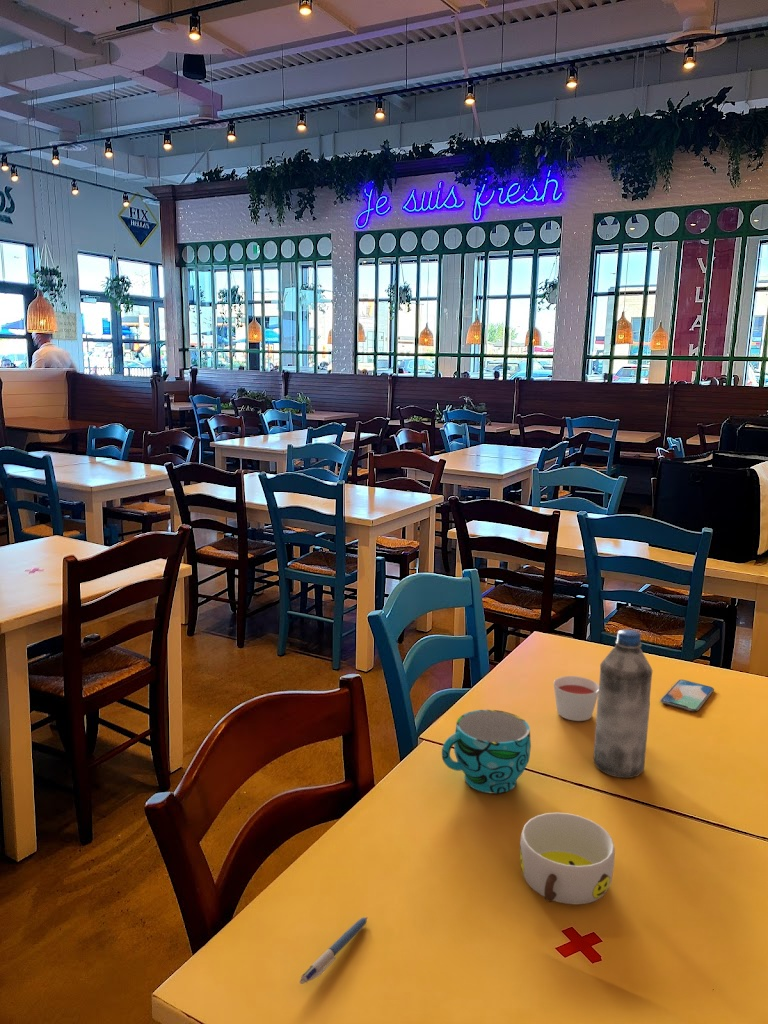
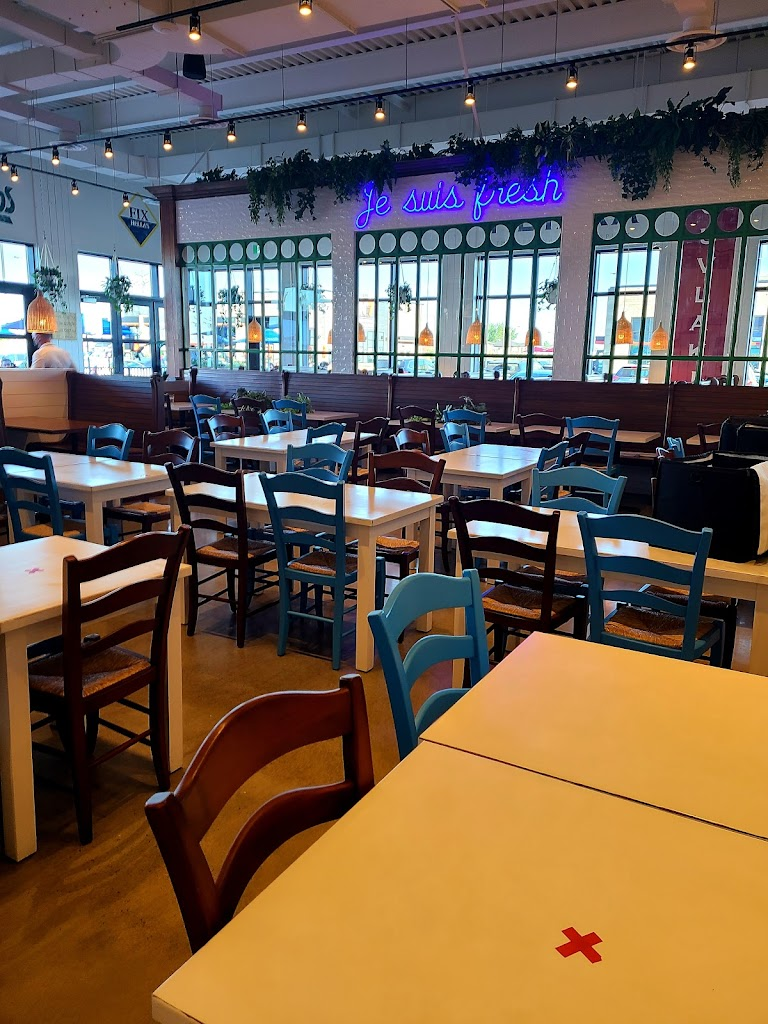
- bowl (563, 863)
- candle (575, 699)
- water bottle (623, 700)
- pen (337, 948)
- smartphone (687, 694)
- cup (488, 754)
